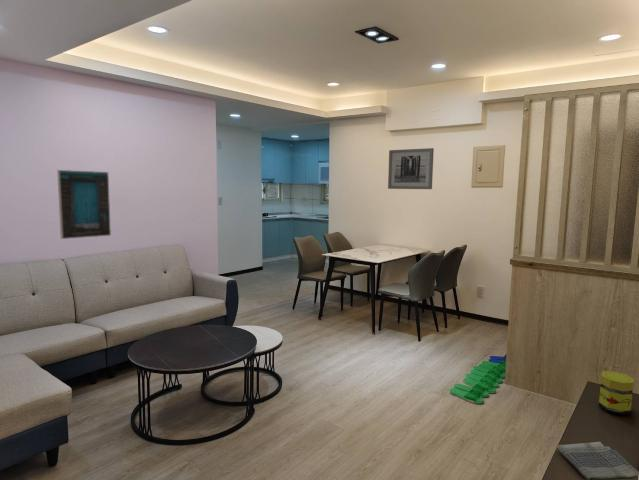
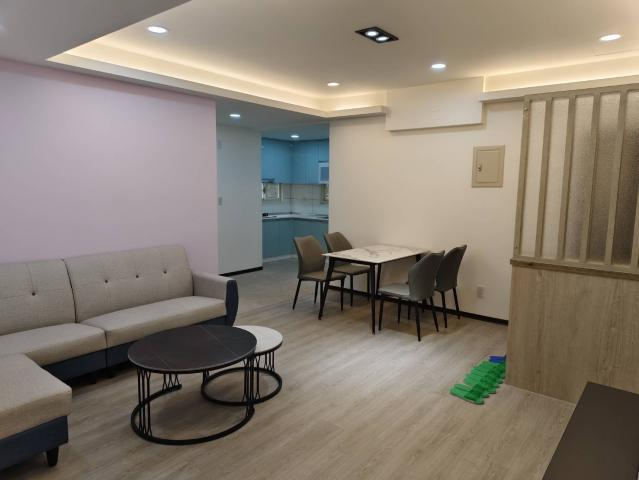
- dish towel (599, 460)
- jar (616, 392)
- wall art (409, 169)
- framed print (85, 204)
